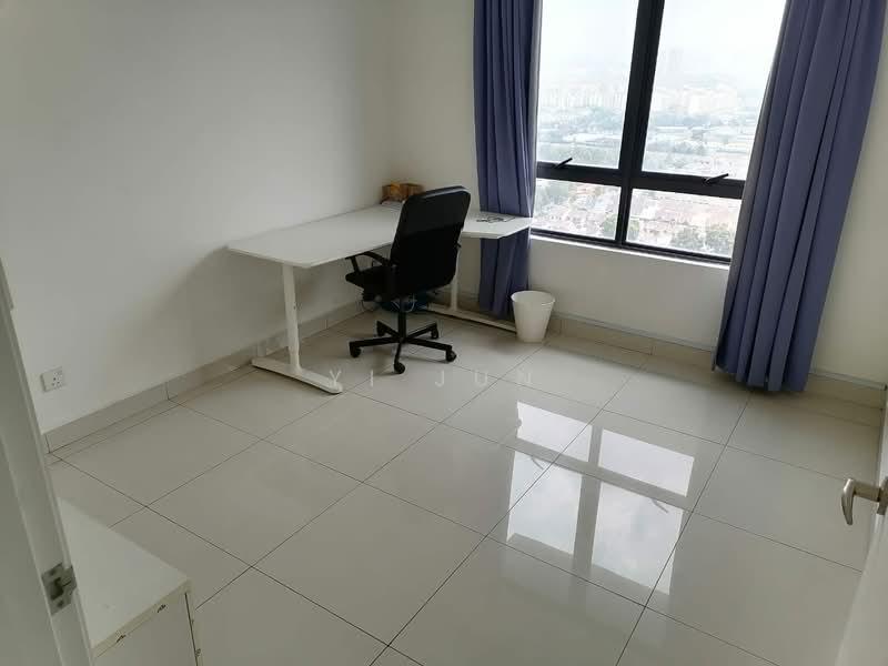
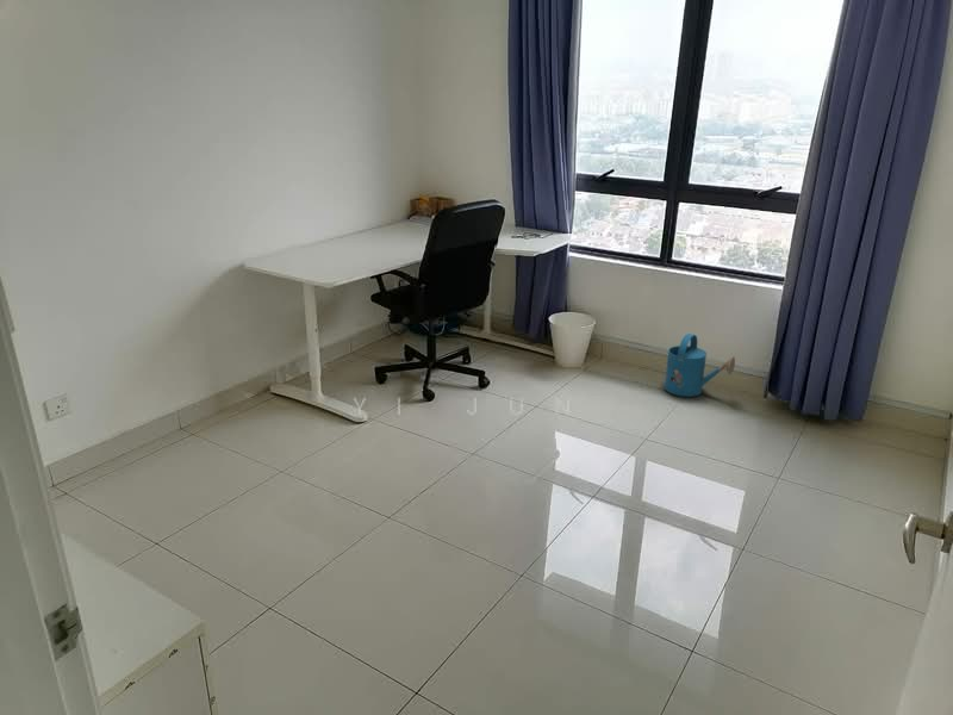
+ watering can (699, 365)
